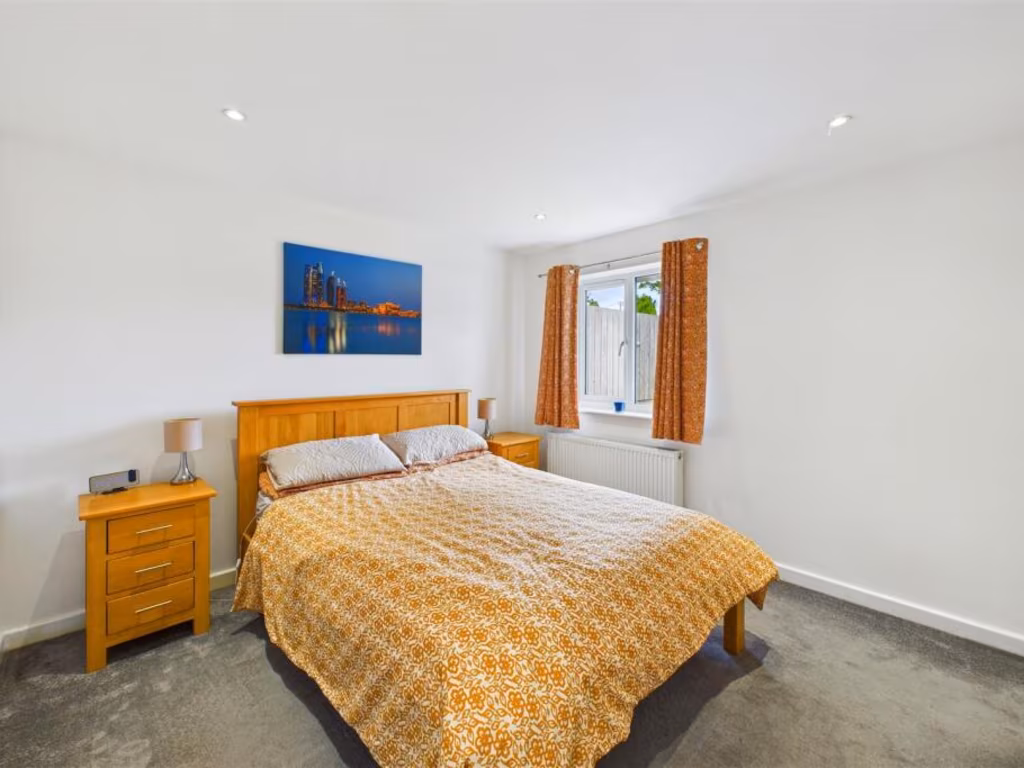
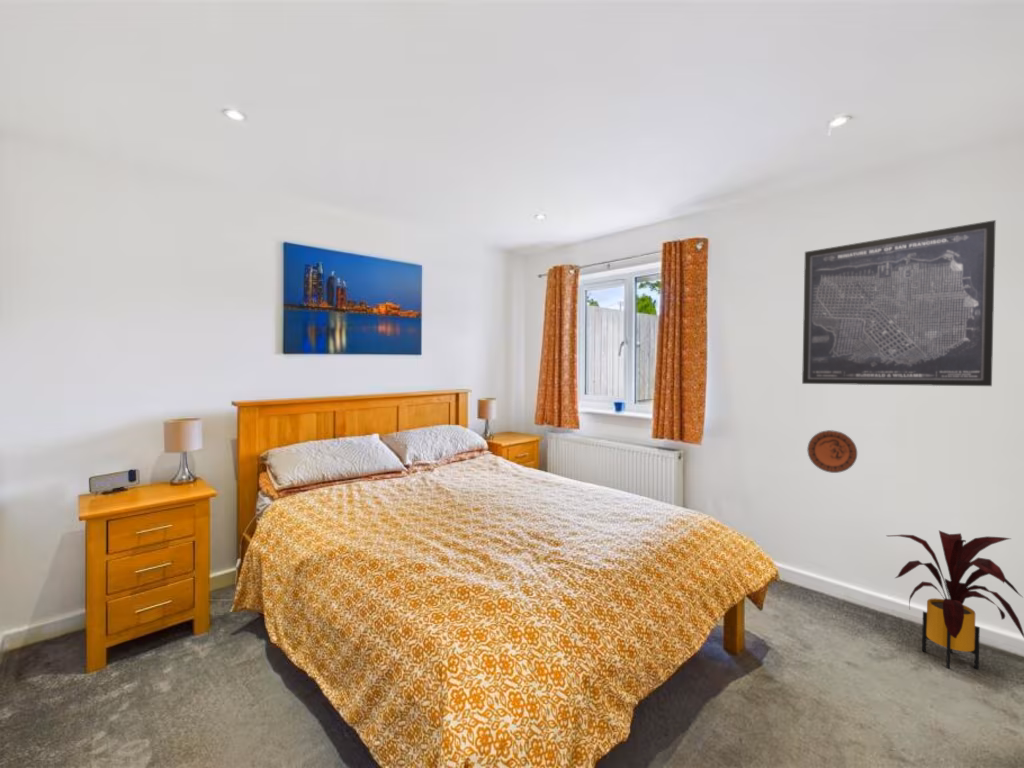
+ wall art (887, 311)
+ house plant (948, 594)
+ decorative plate (831, 451)
